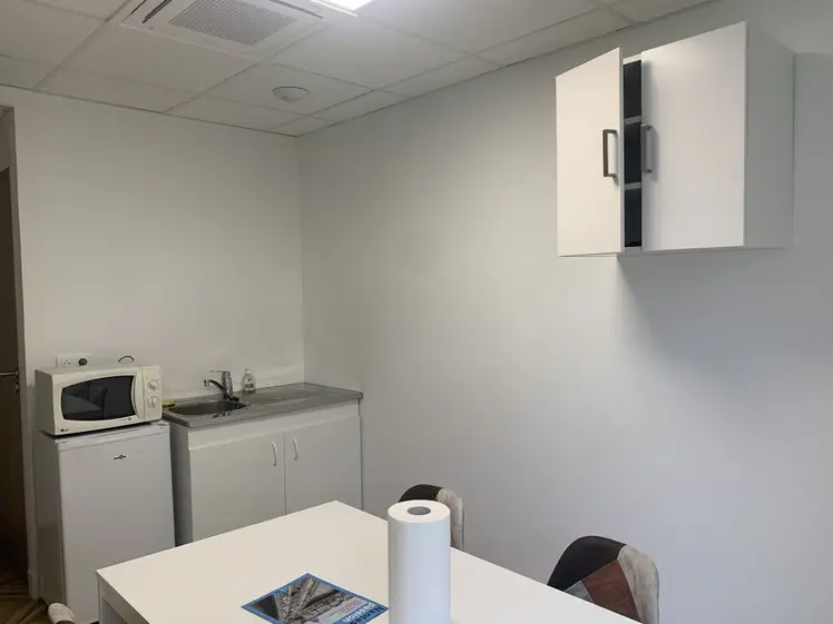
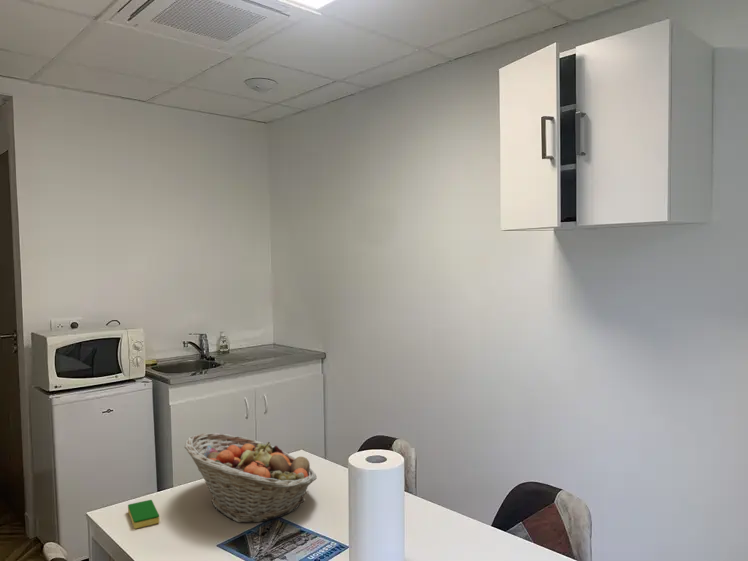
+ dish sponge (143, 513)
+ fruit basket (250, 469)
